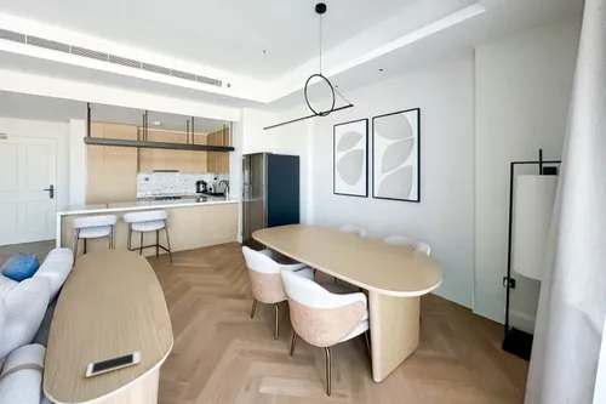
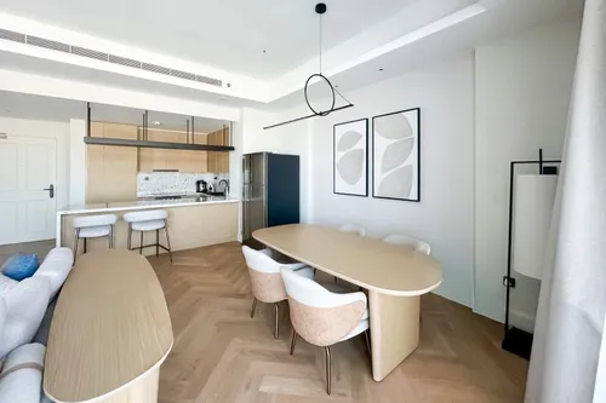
- cell phone (114, 363)
